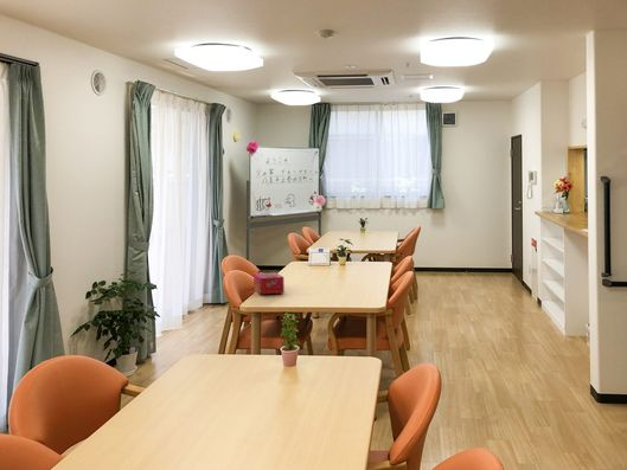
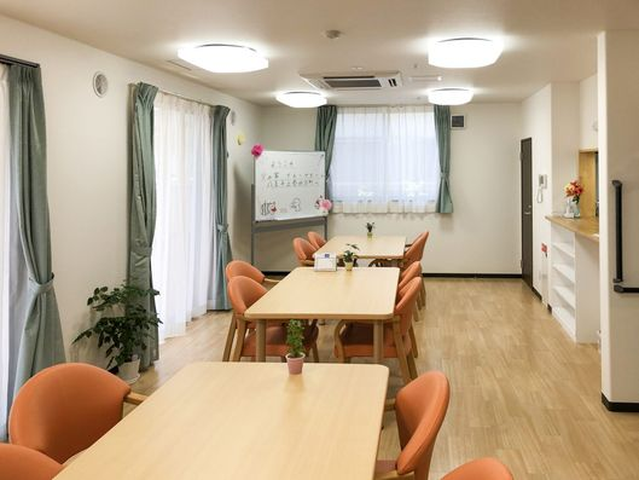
- tissue box (268, 282)
